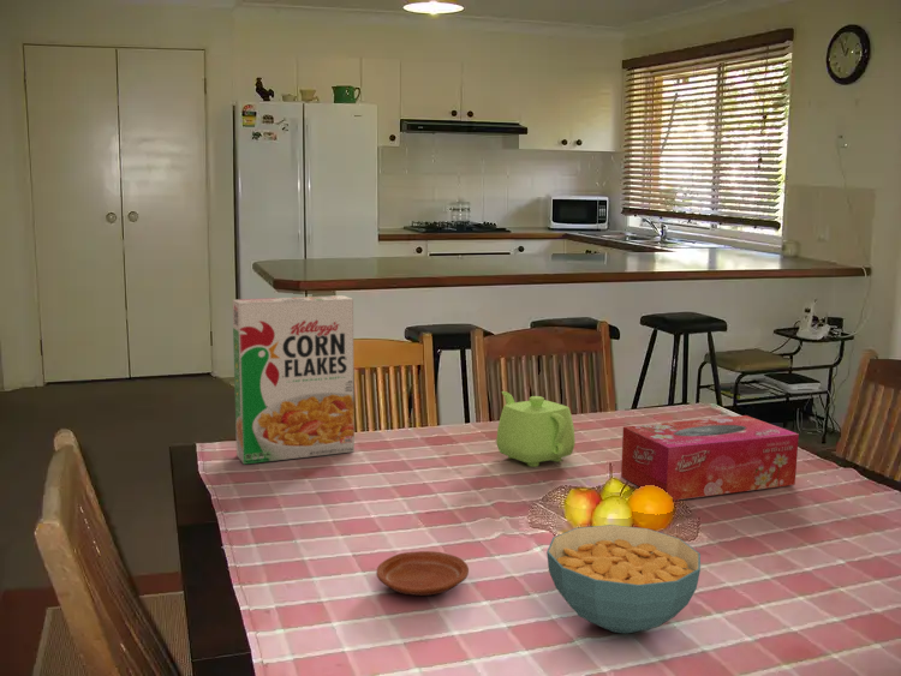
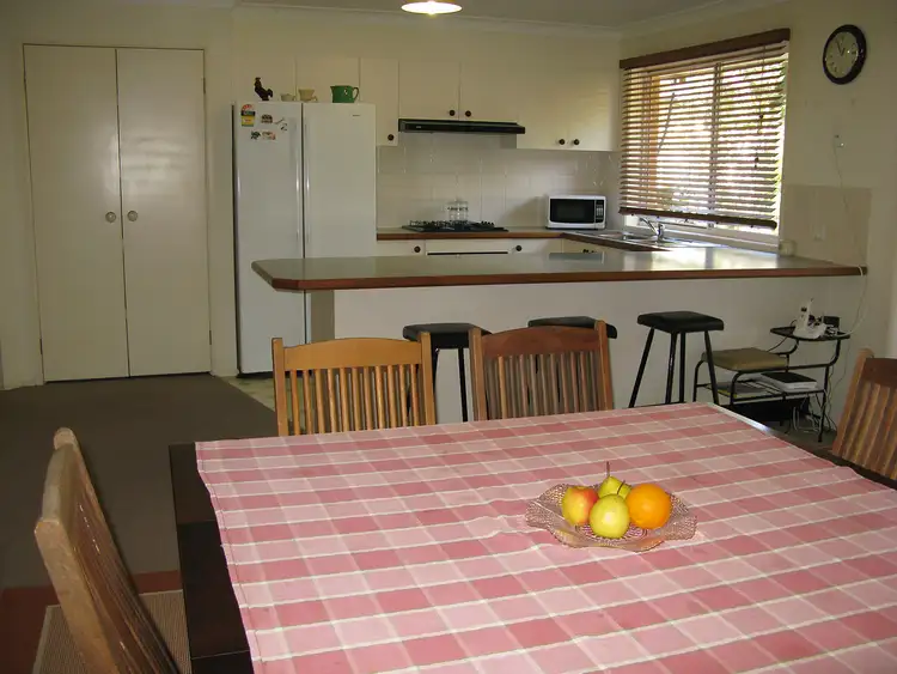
- tissue box (708, 455)
- plate (422, 579)
- cereal box (294, 377)
- cereal bowl (621, 587)
- teapot (531, 426)
